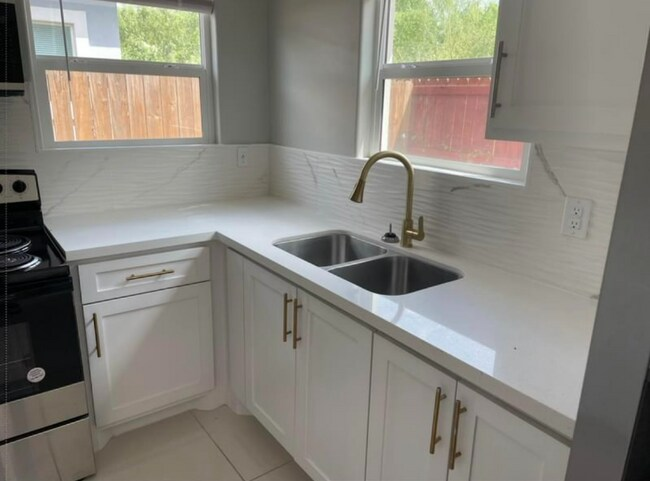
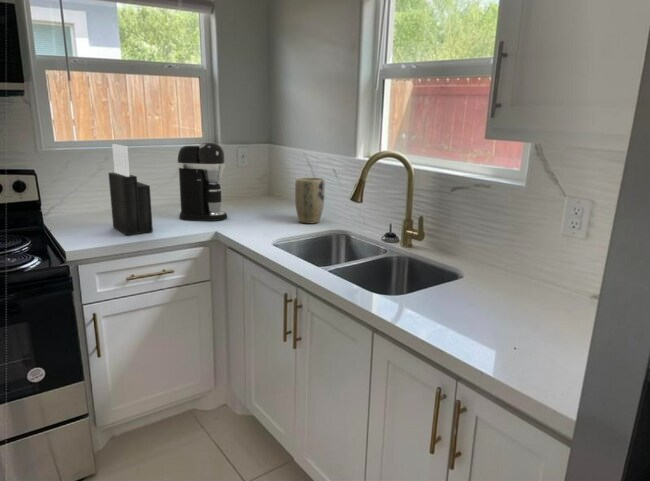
+ coffee maker (202, 180)
+ plant pot (309, 200)
+ knife block (132, 188)
